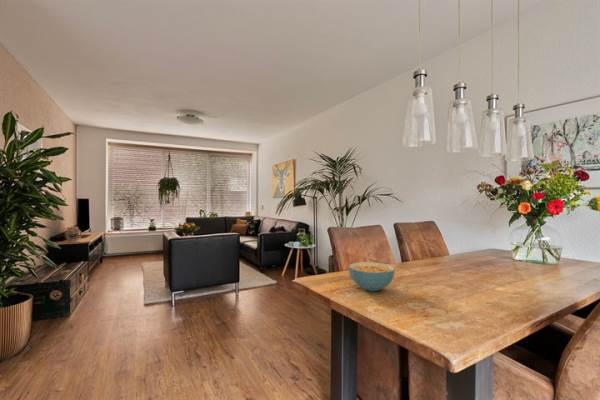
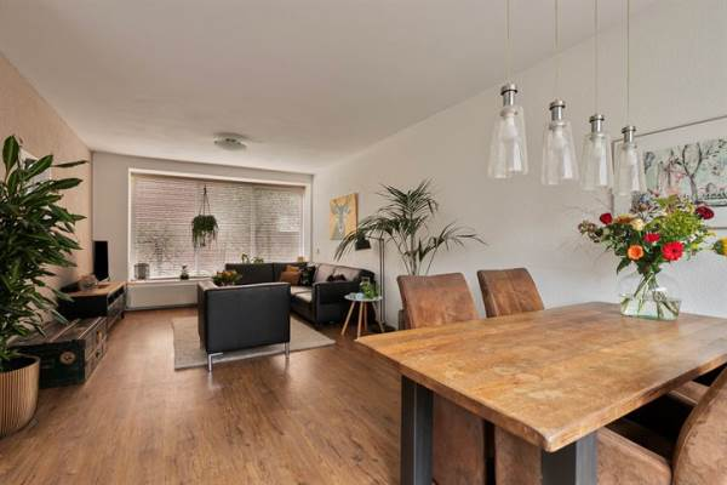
- cereal bowl (371, 278)
